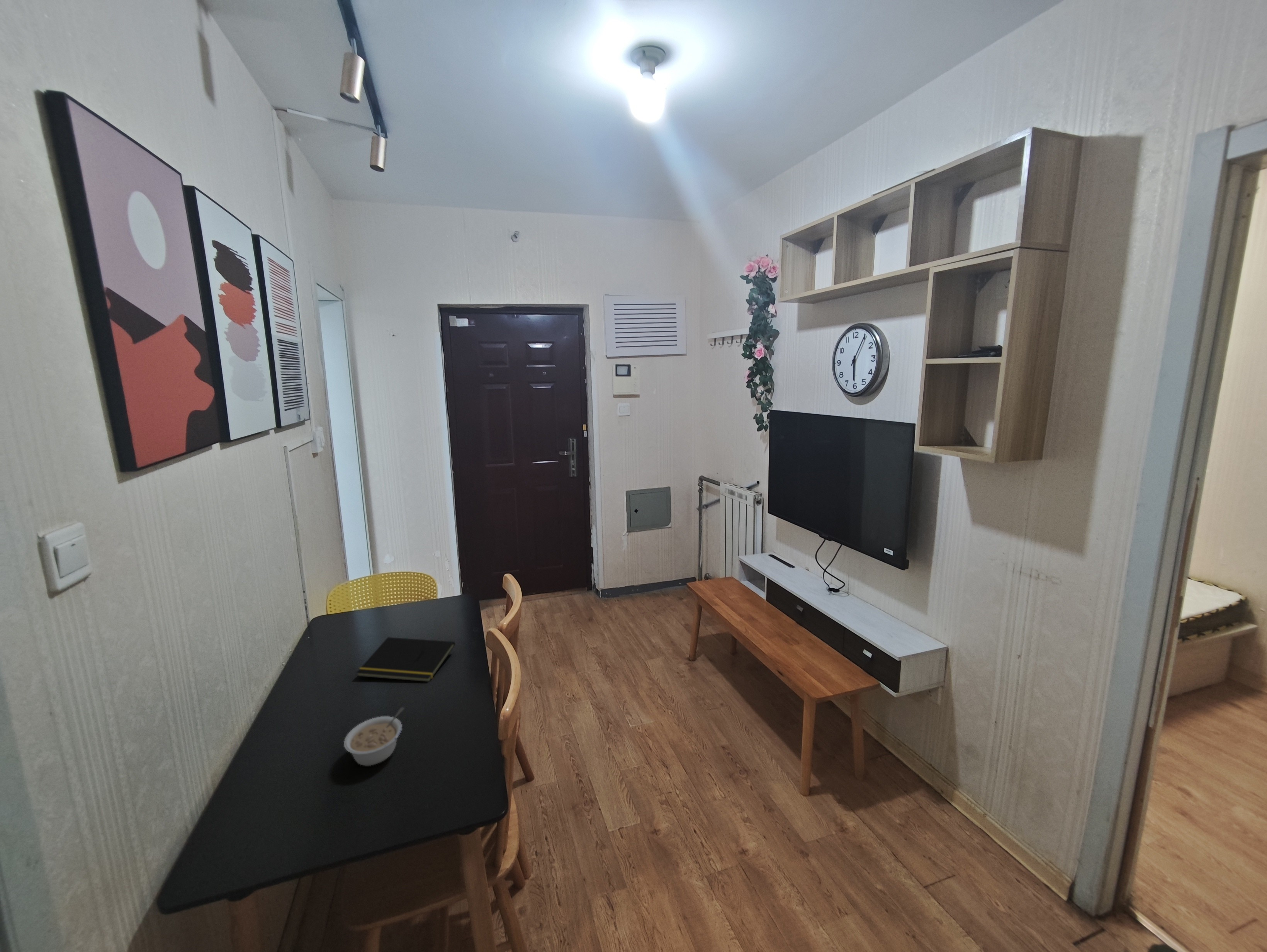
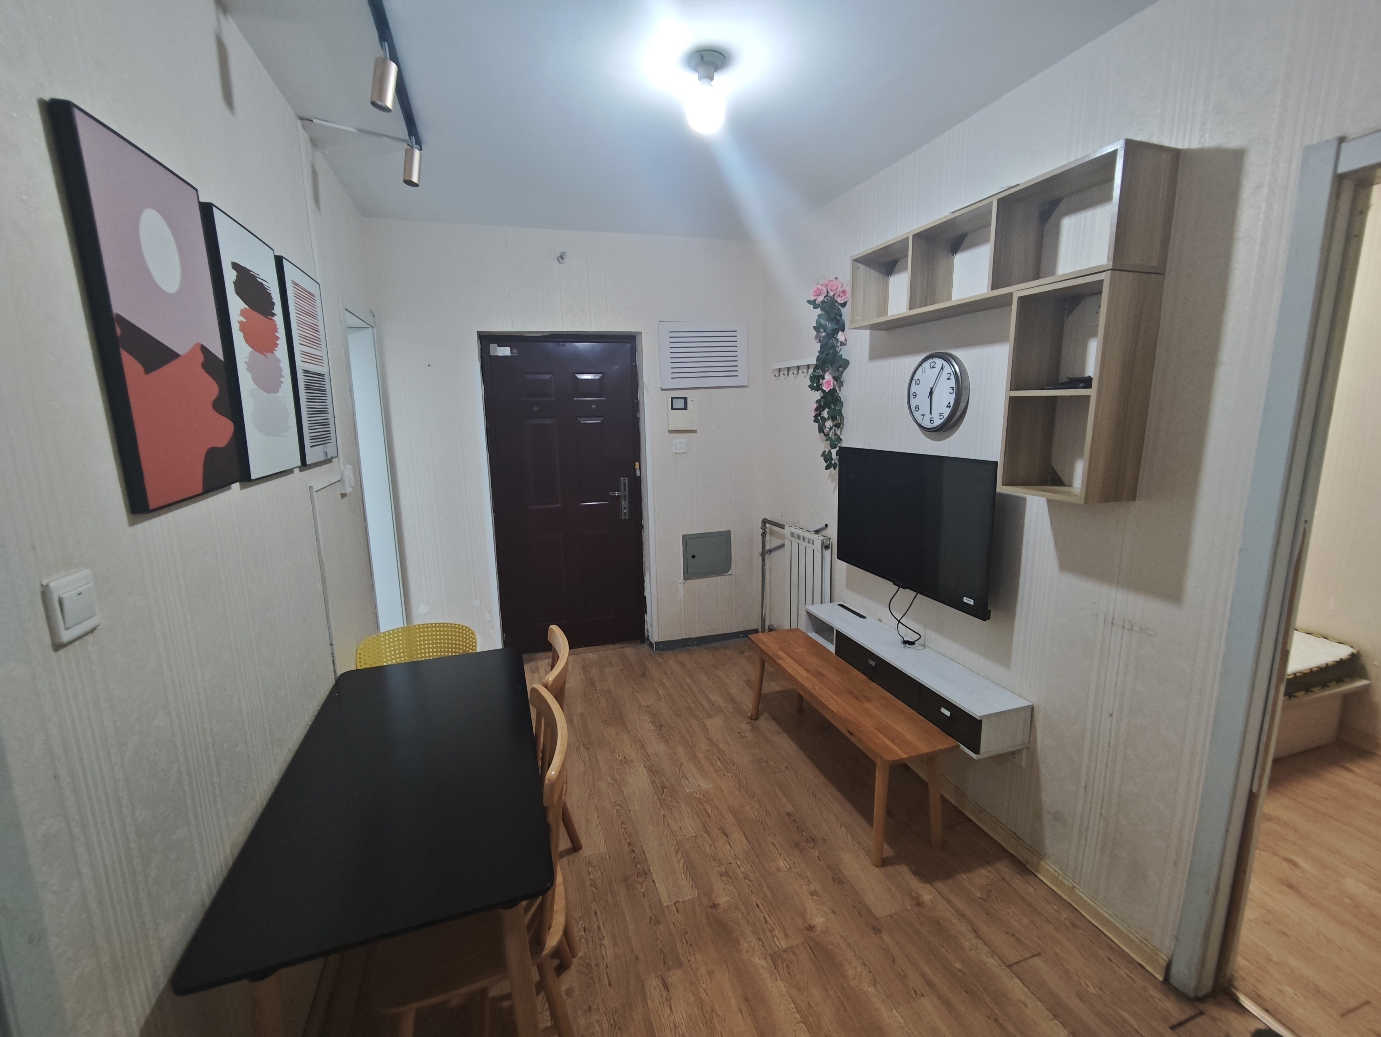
- legume (375, 740)
- notepad (407, 658)
